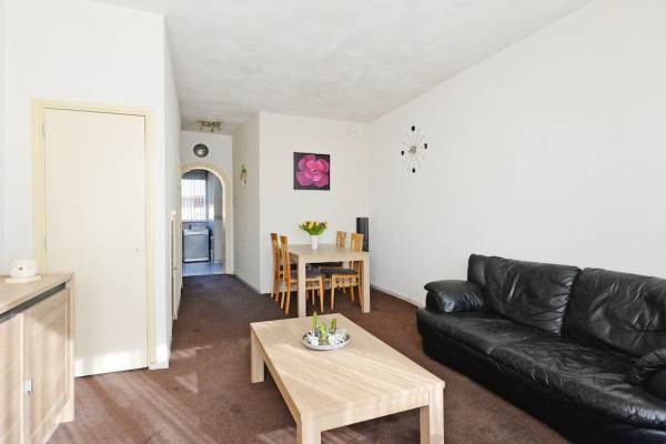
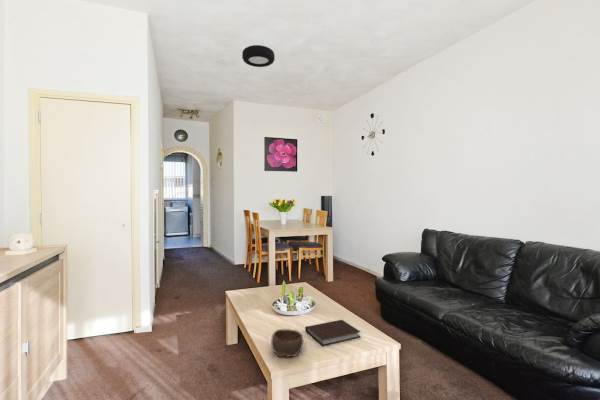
+ notebook (332, 331)
+ bowl (287, 342)
+ ceiling light (258, 56)
